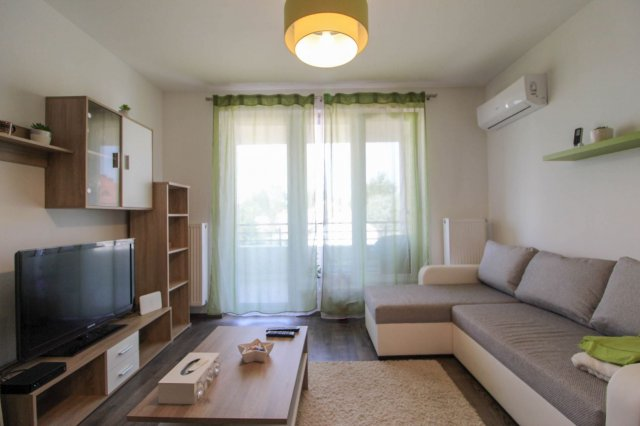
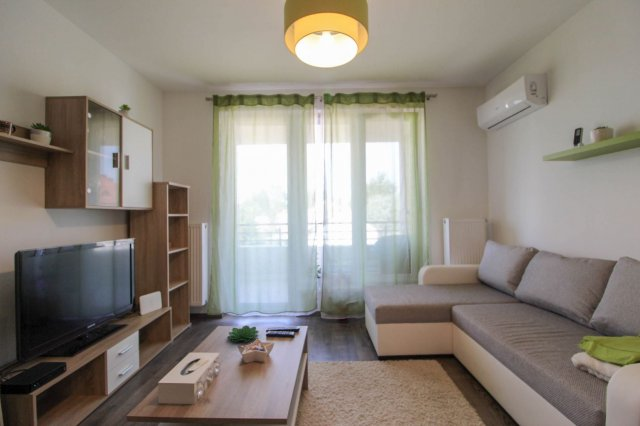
+ succulent plant (243, 333)
